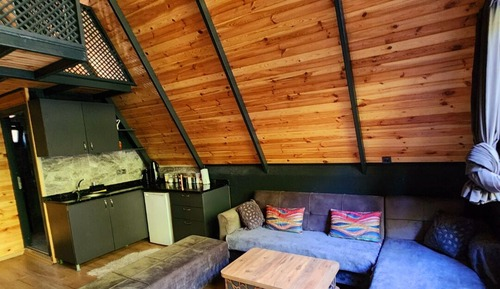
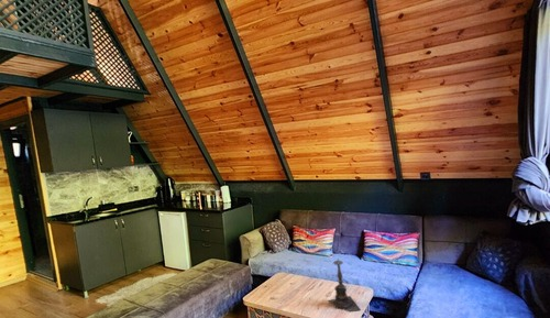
+ candle holder (340, 279)
